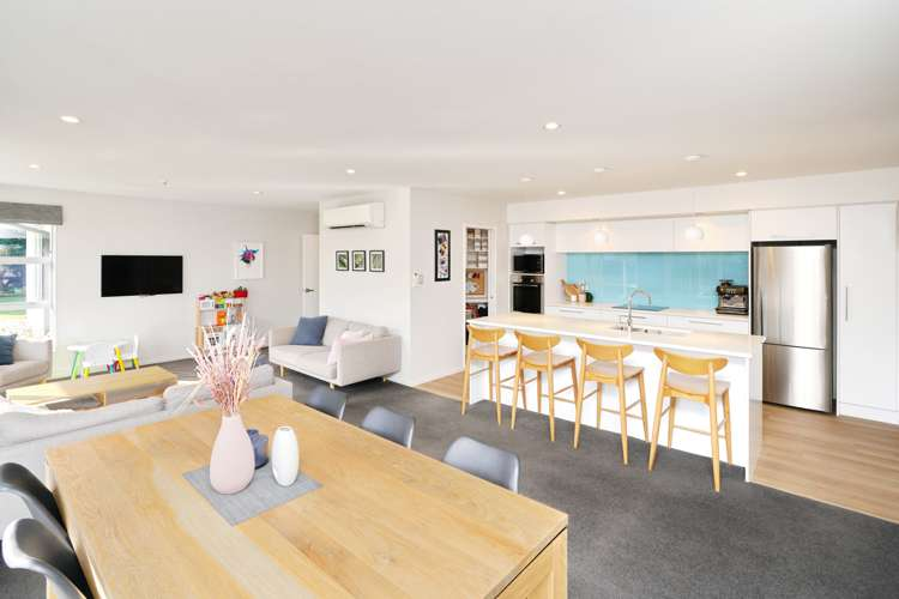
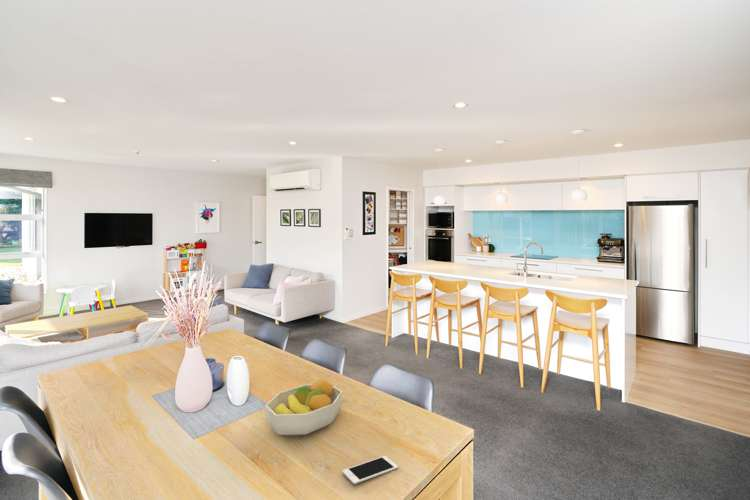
+ fruit bowl (305, 404)
+ cell phone (370, 469)
